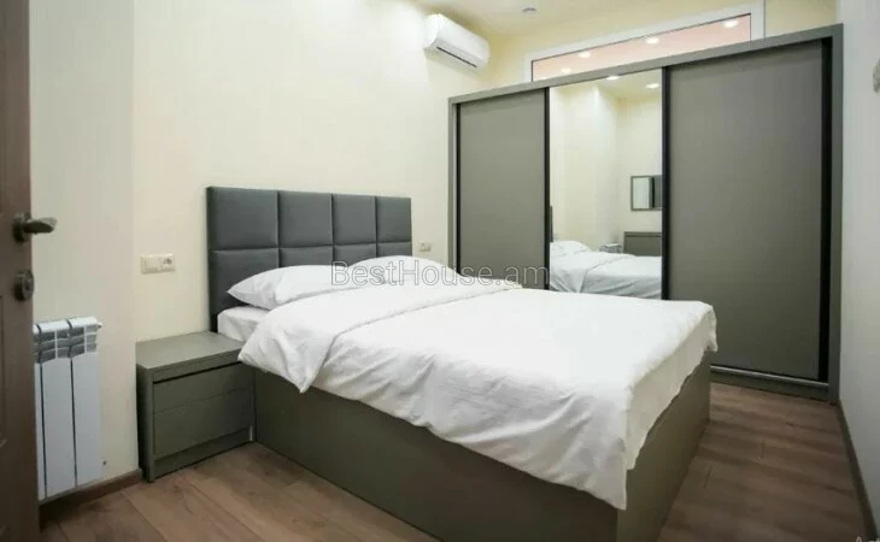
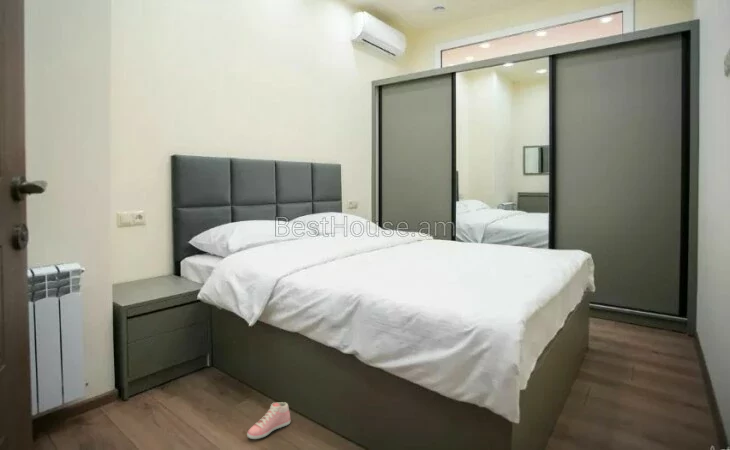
+ sneaker (268, 417)
